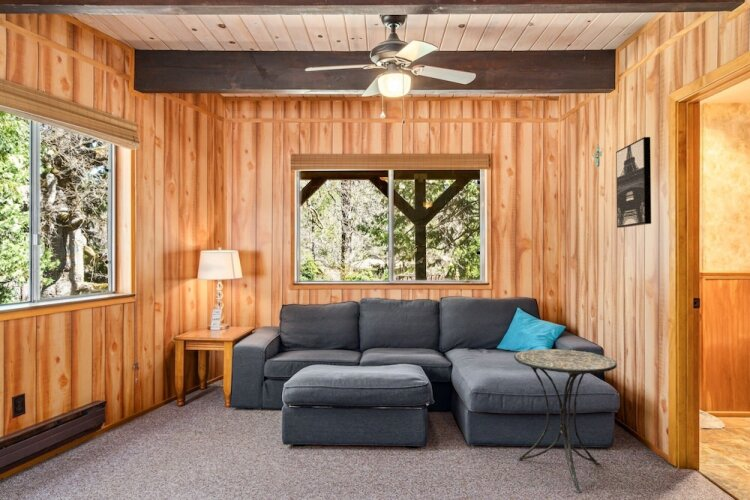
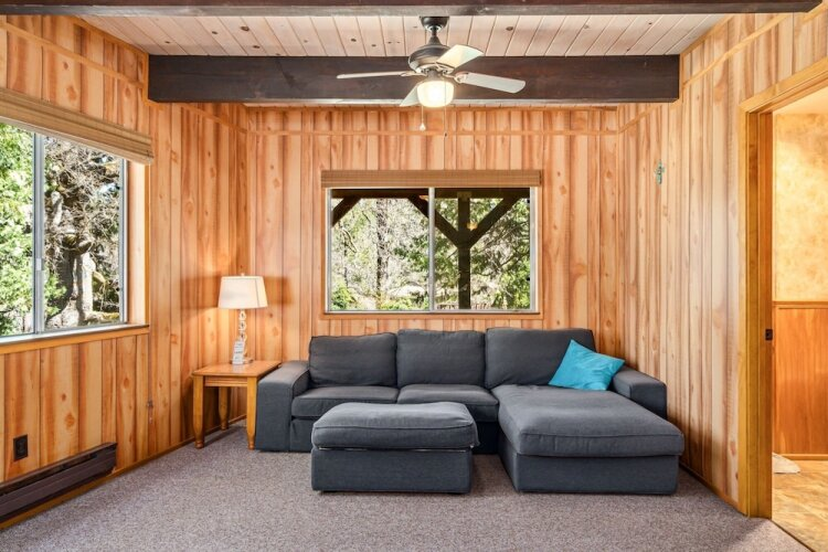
- wall art (632, 185)
- side table (564, 414)
